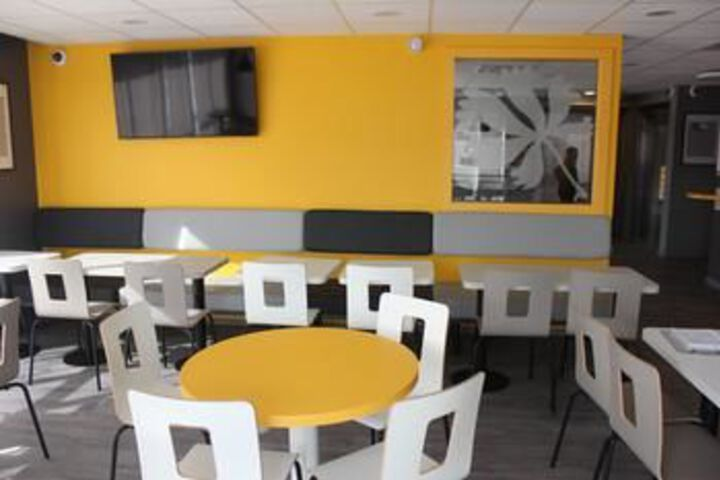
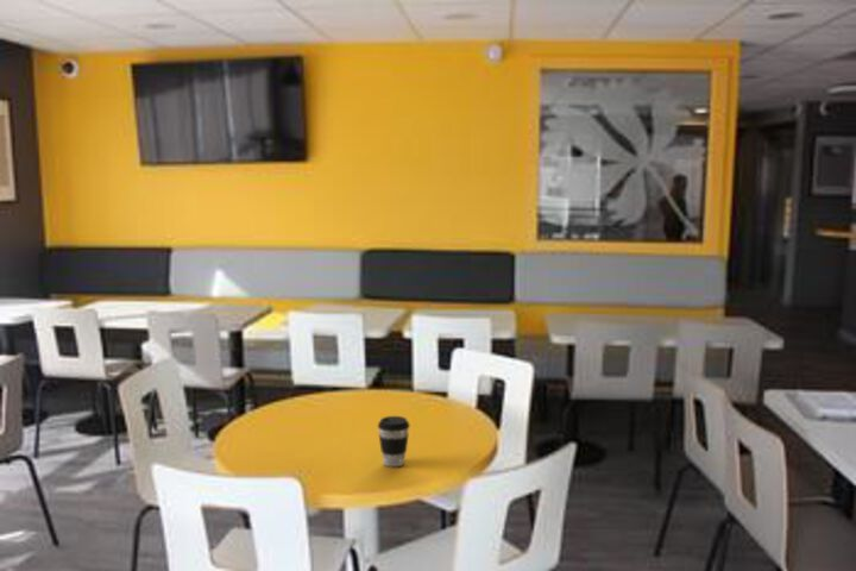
+ coffee cup (394, 441)
